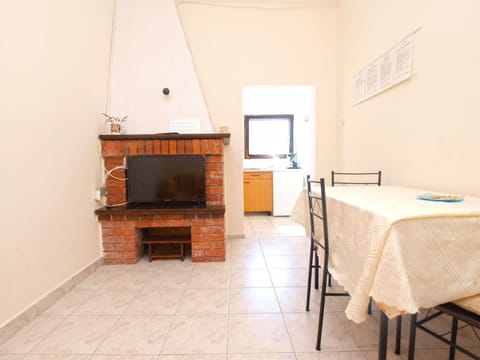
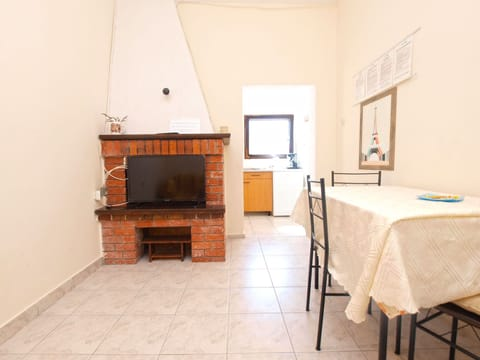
+ wall art (375, 133)
